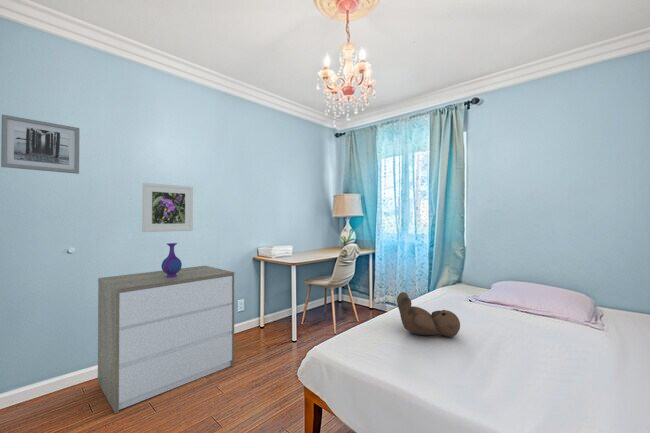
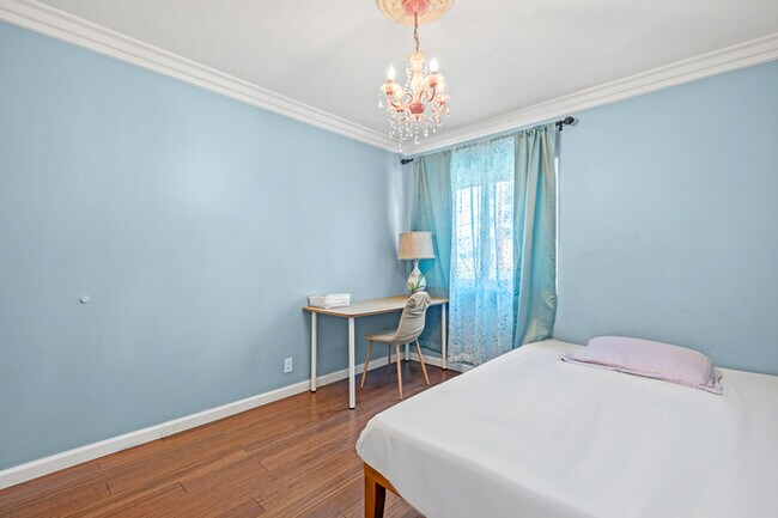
- teddy bear (427, 314)
- dresser (169, 324)
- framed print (169, 208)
- vase (171, 259)
- wall art (42, 146)
